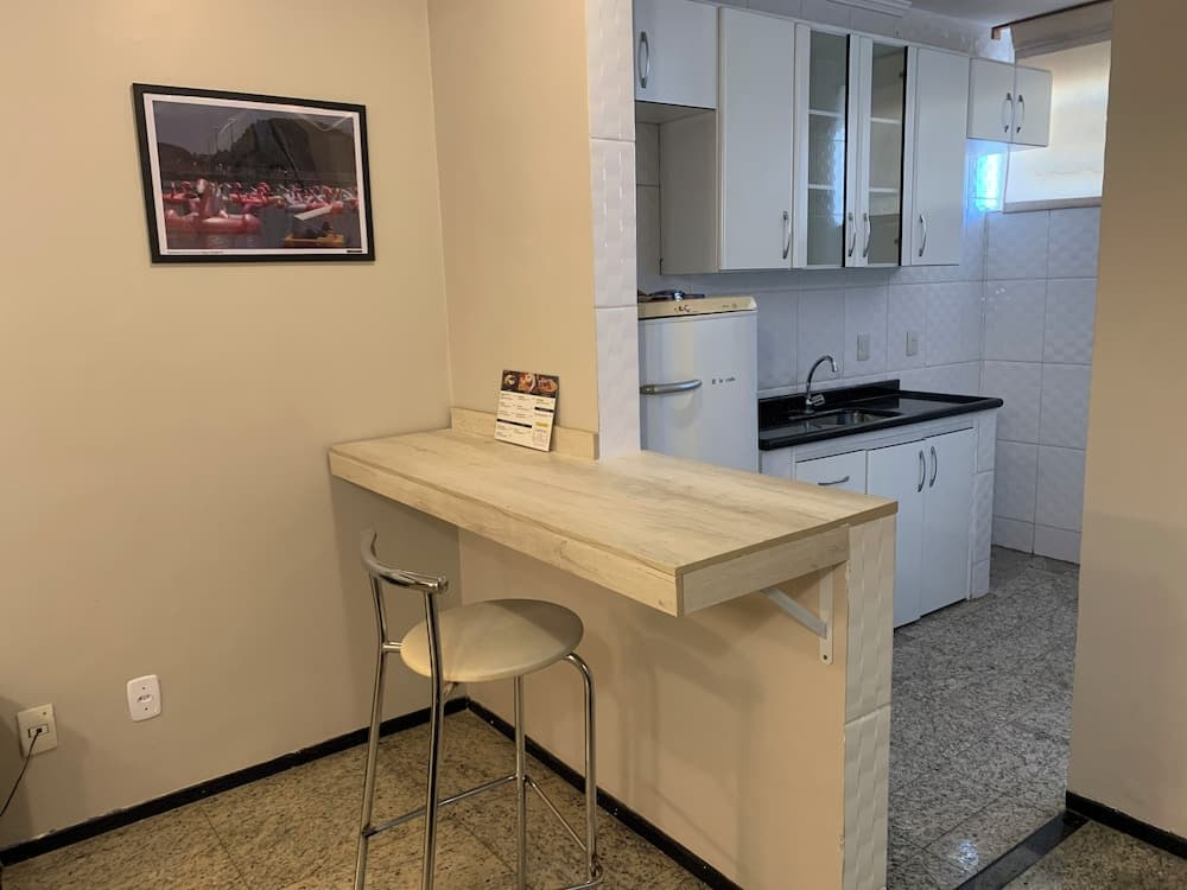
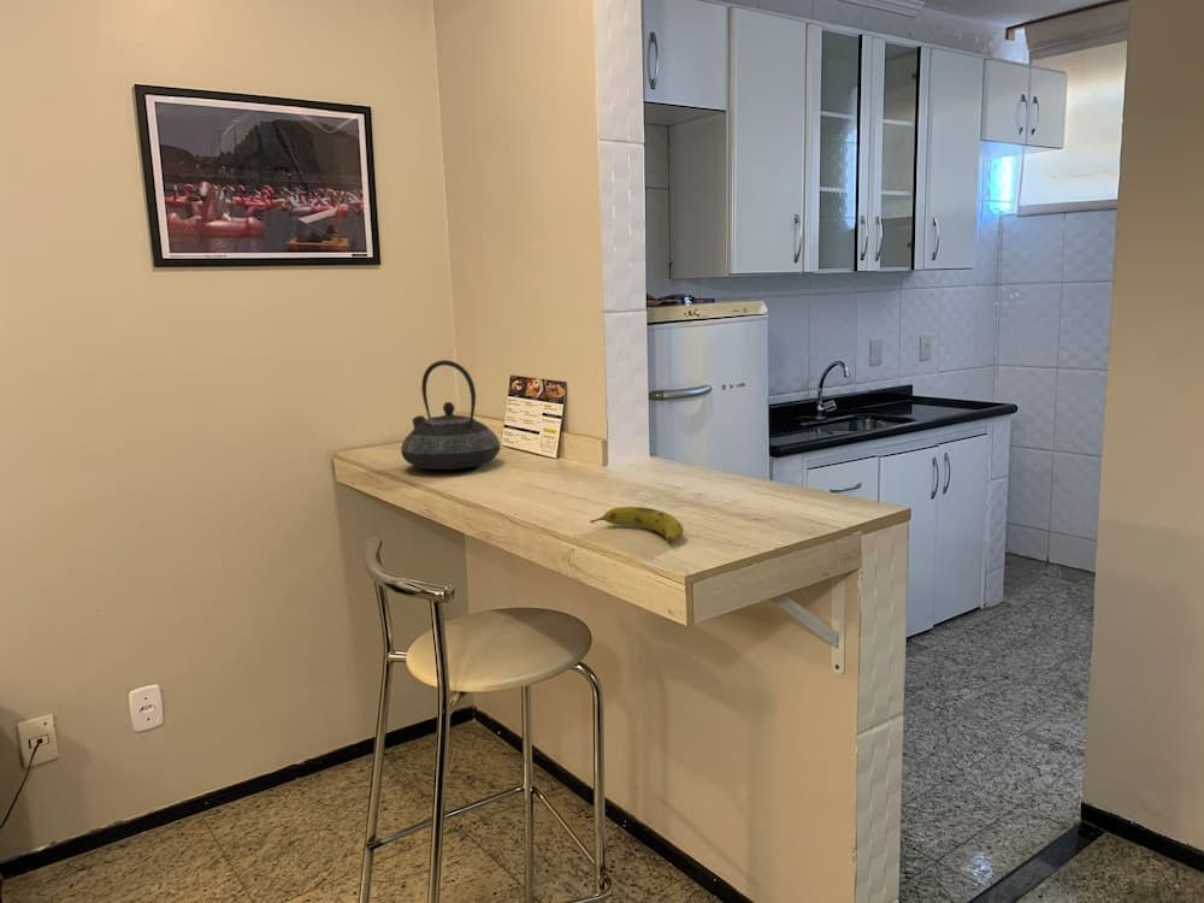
+ fruit (643, 524)
+ teapot (445, 413)
